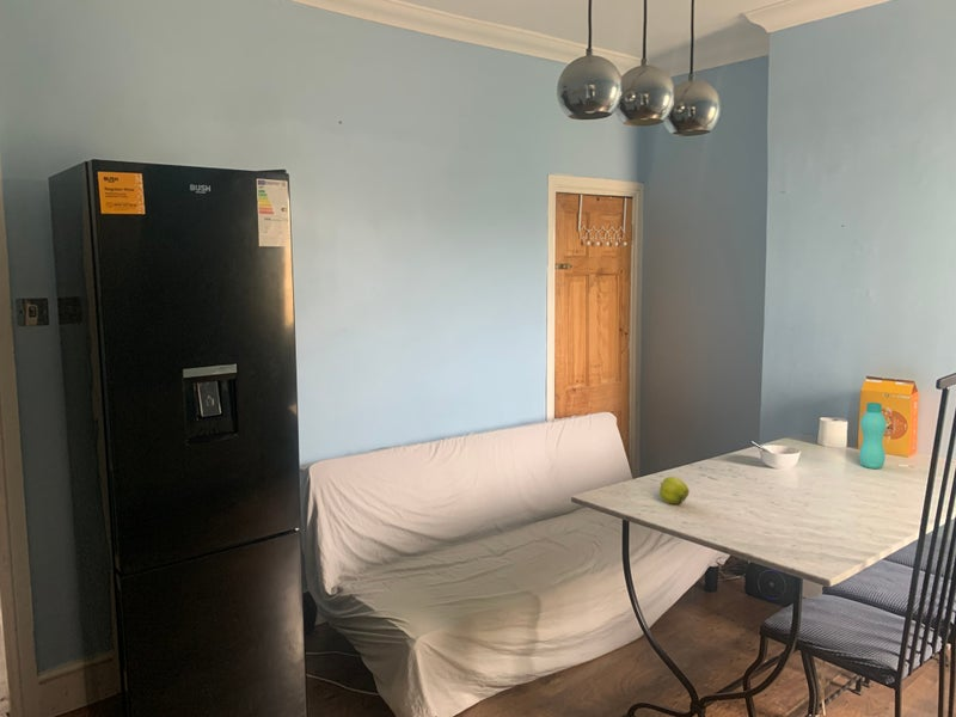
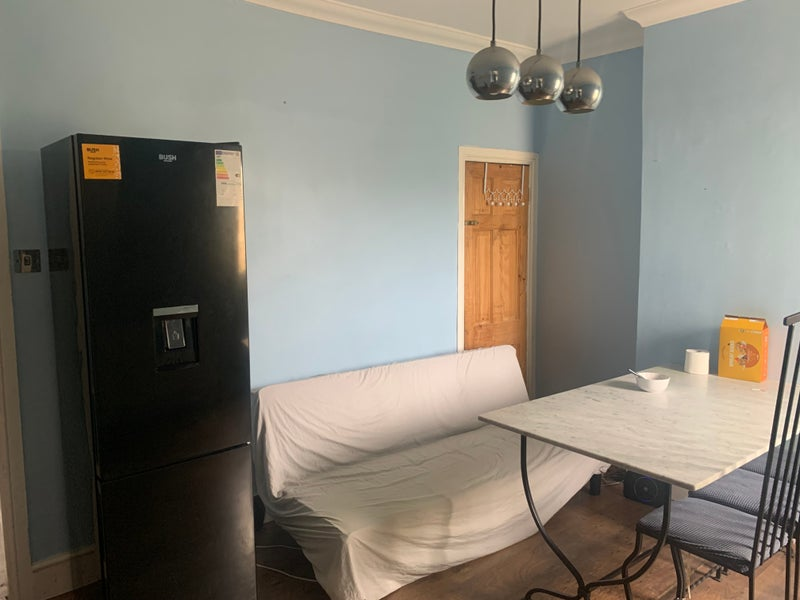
- apple (673, 490)
- bottle (872, 435)
